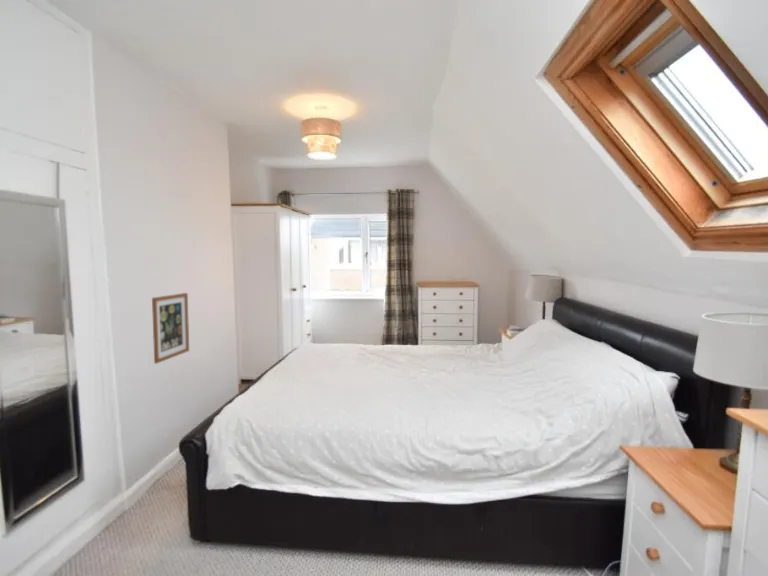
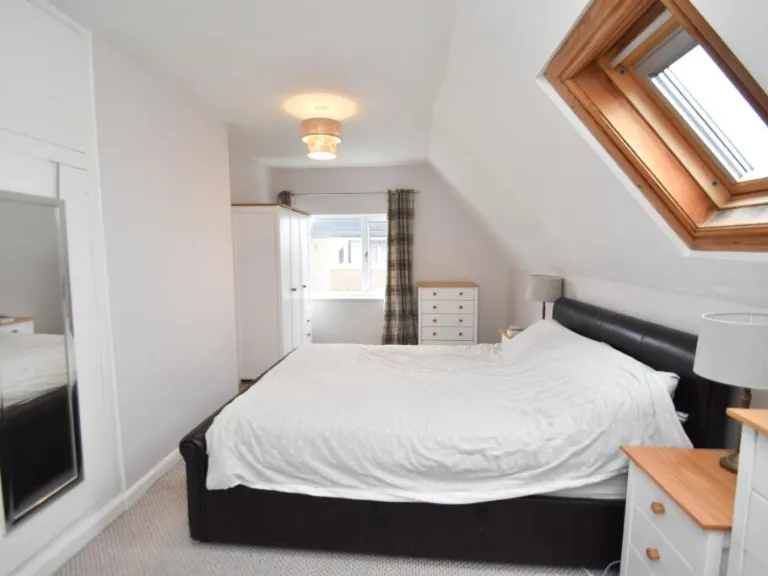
- wall art (171, 326)
